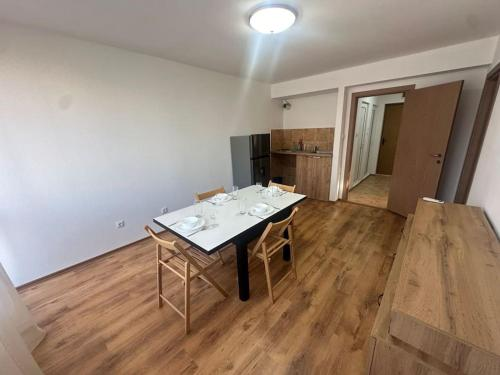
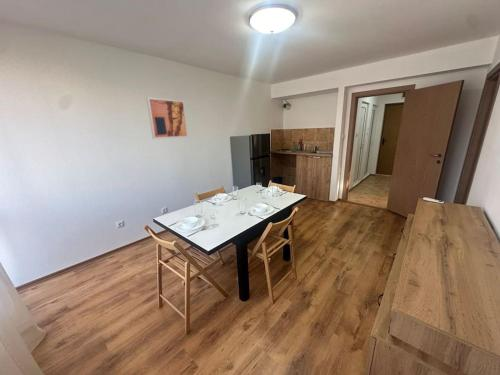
+ wall art (168, 119)
